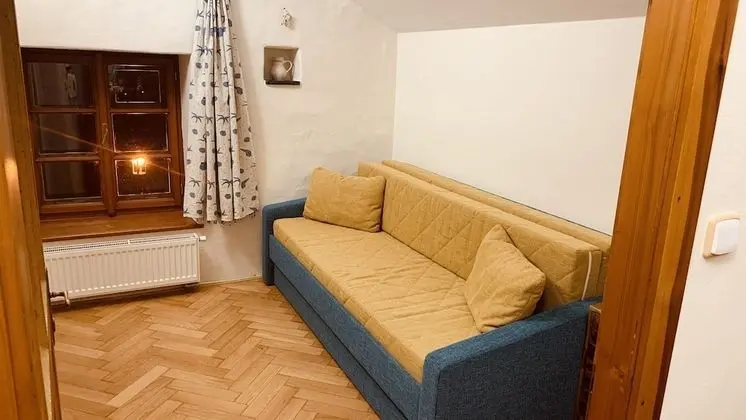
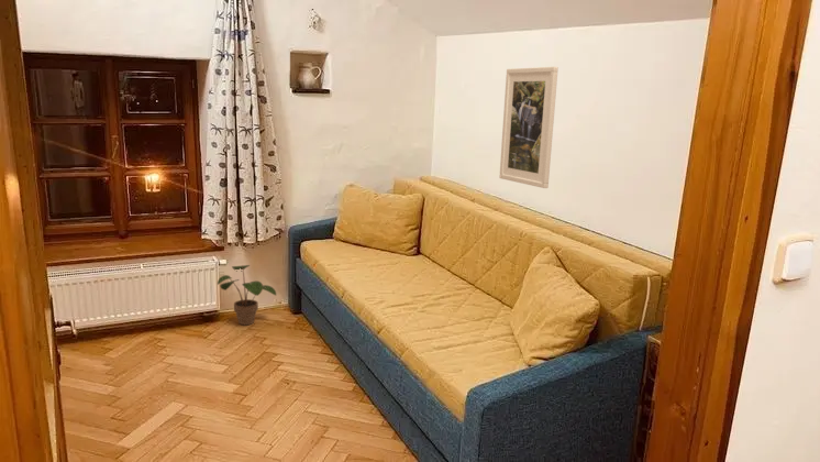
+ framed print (527, 127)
+ potted plant (245, 296)
